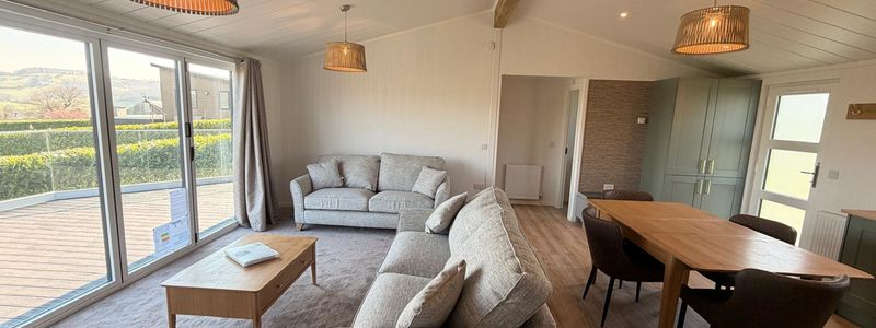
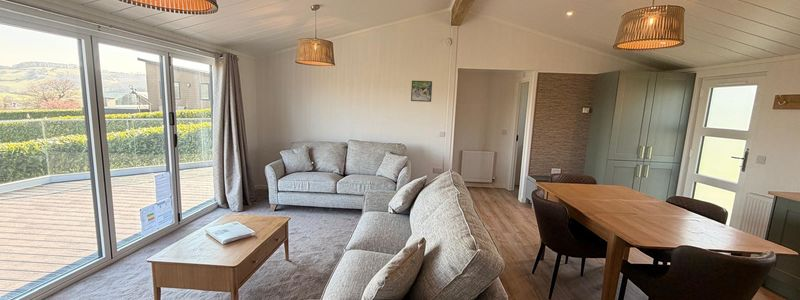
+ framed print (421, 91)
